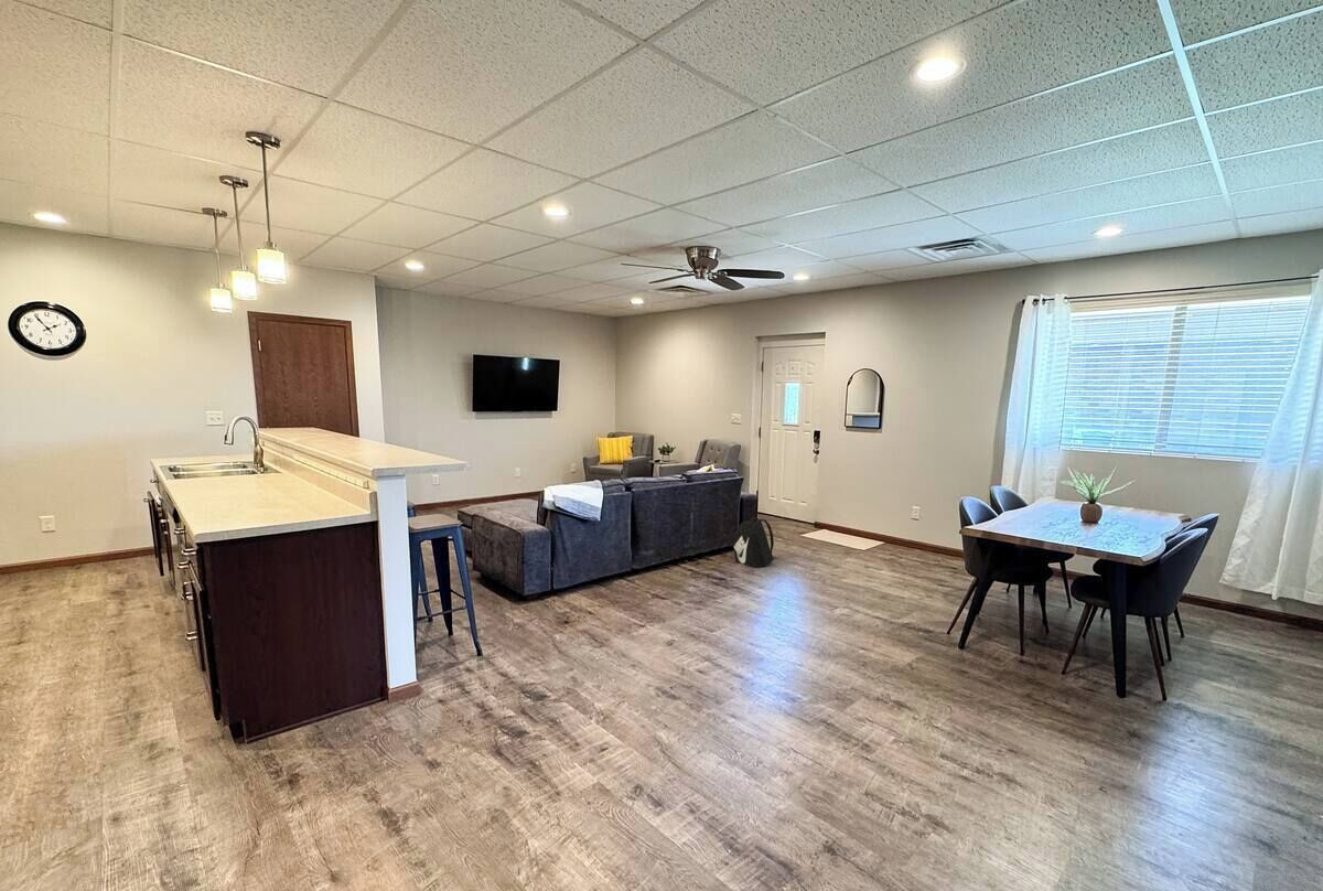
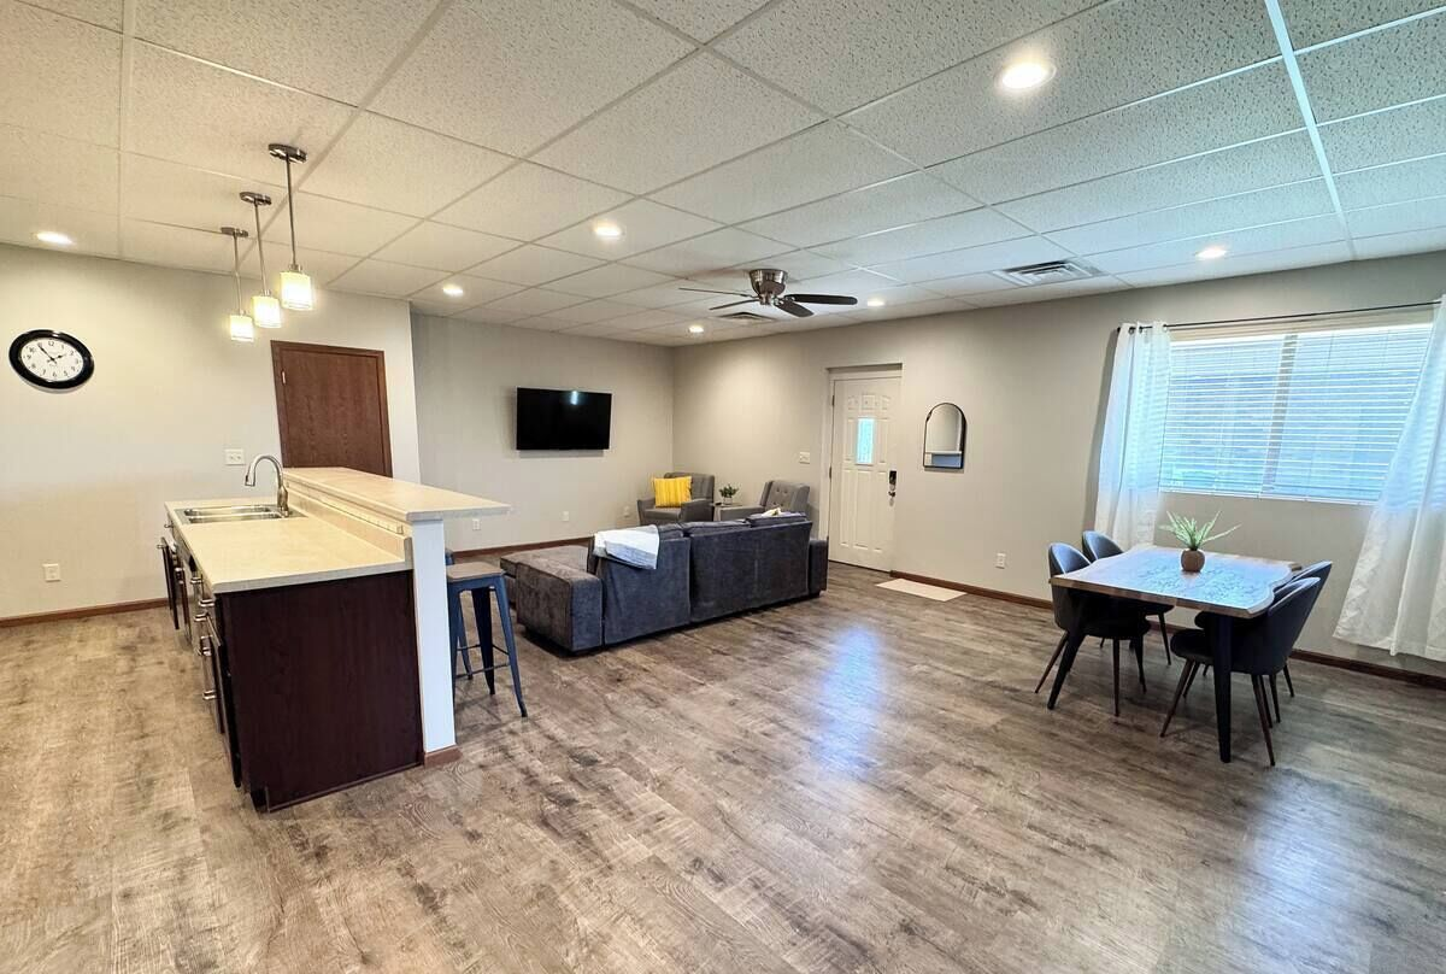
- backpack (755, 539)
